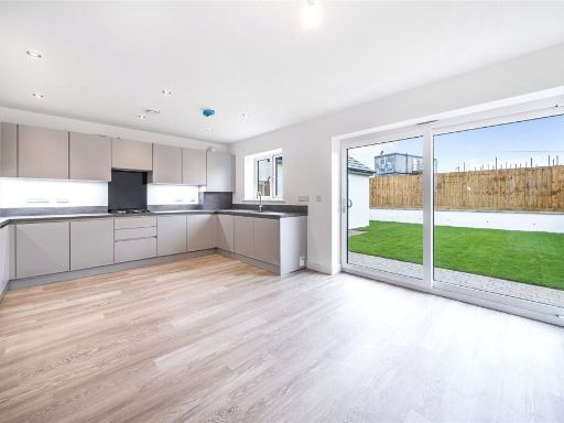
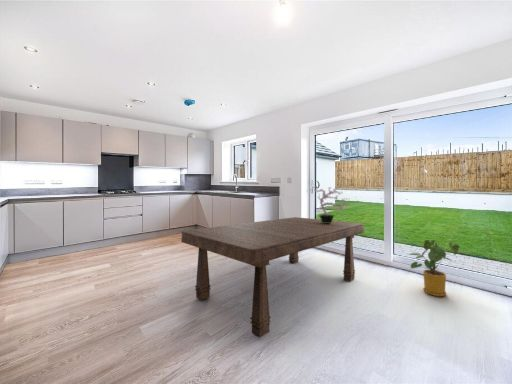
+ house plant (432, 266)
+ potted plant (332, 204)
+ dining table (282, 256)
